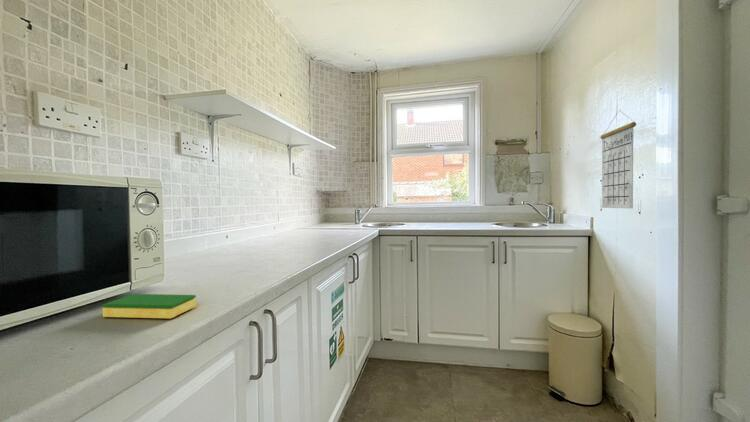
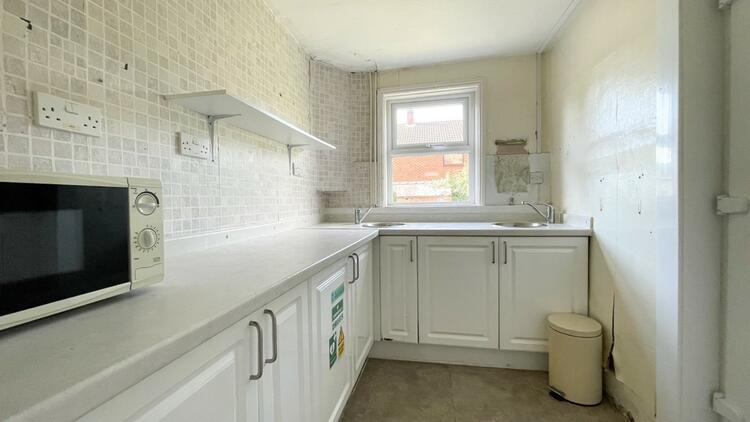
- dish sponge (151, 305)
- calendar (616, 159)
